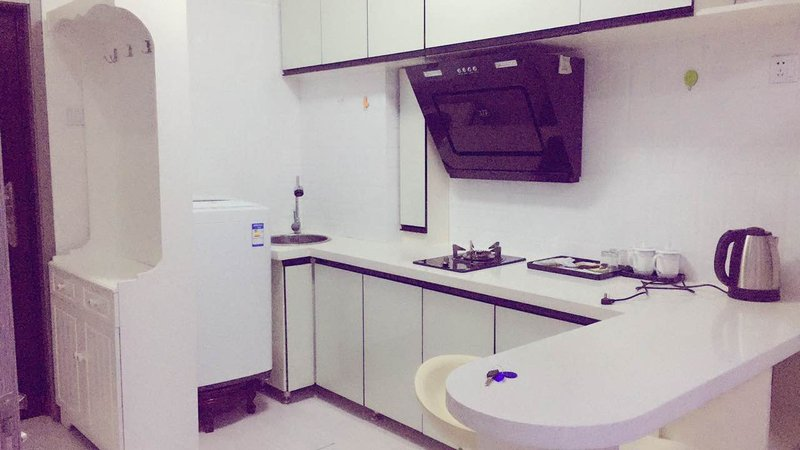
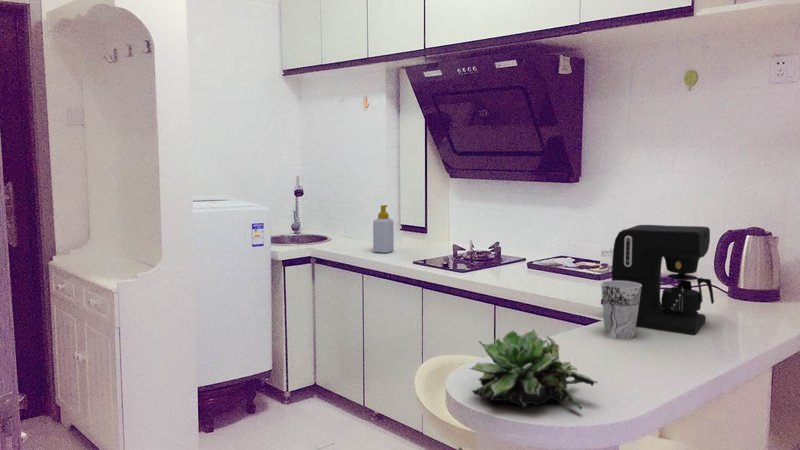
+ soap bottle (383, 228)
+ coffee maker (667, 276)
+ succulent plant (529, 363)
+ cup (620, 309)
